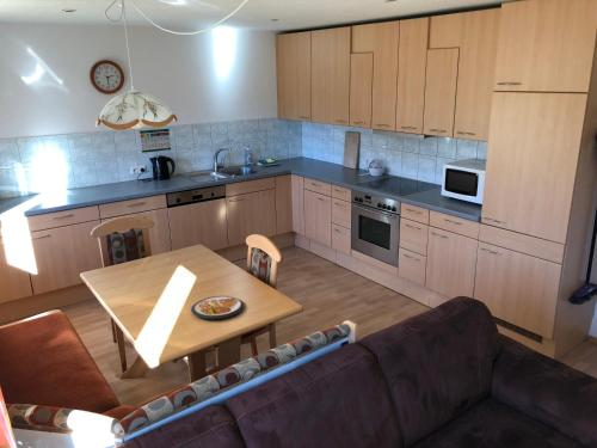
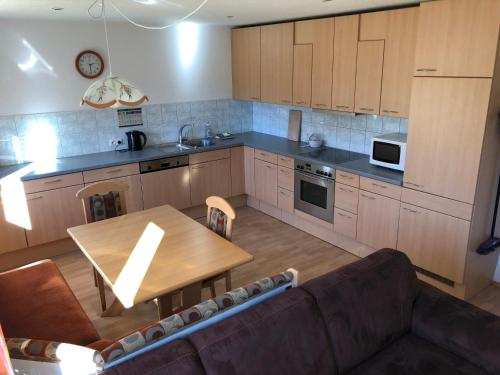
- dish (217, 305)
